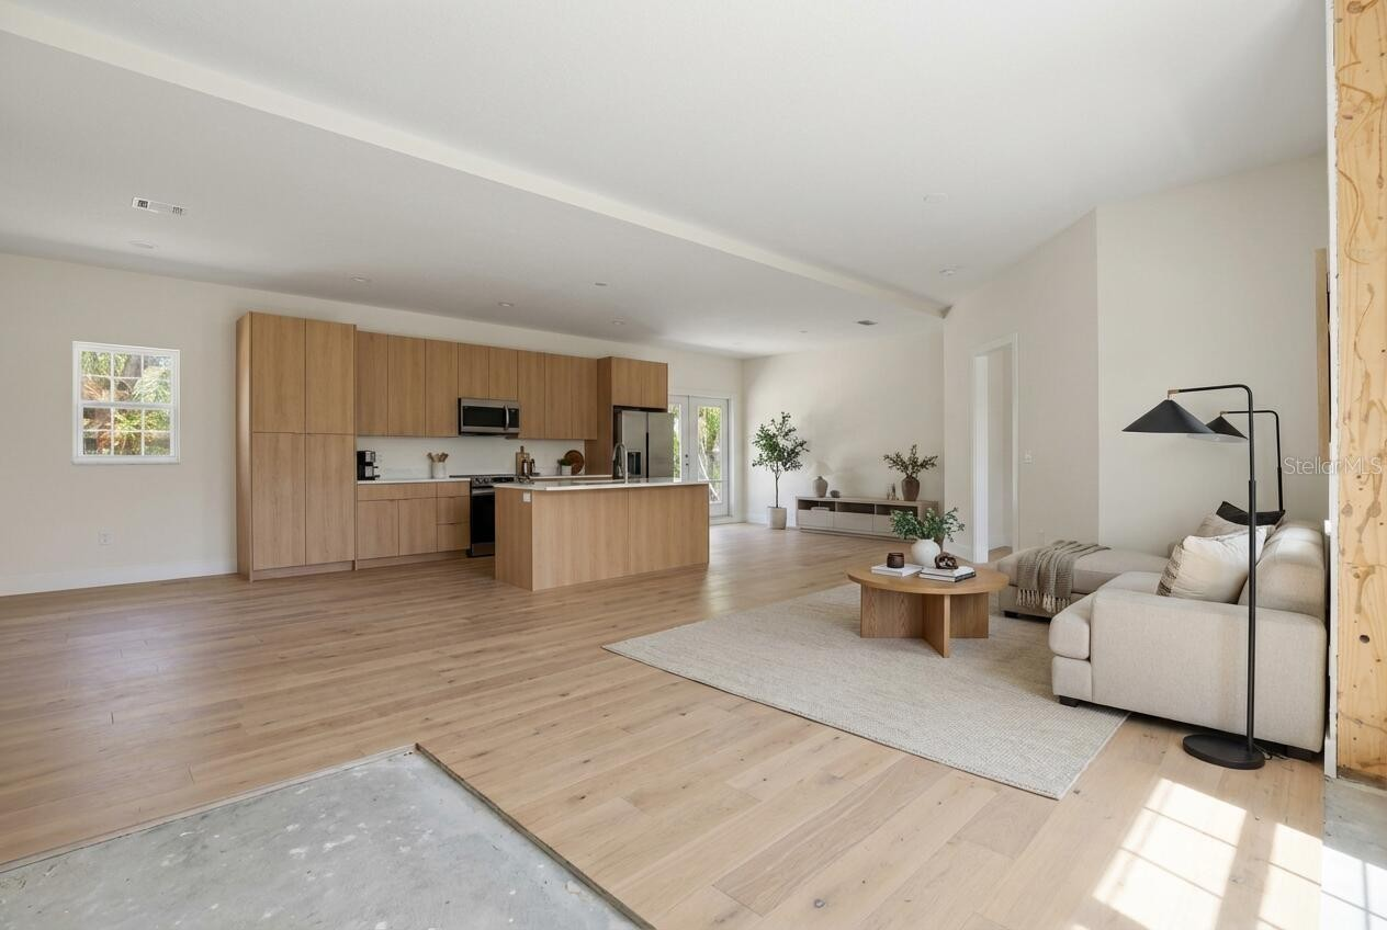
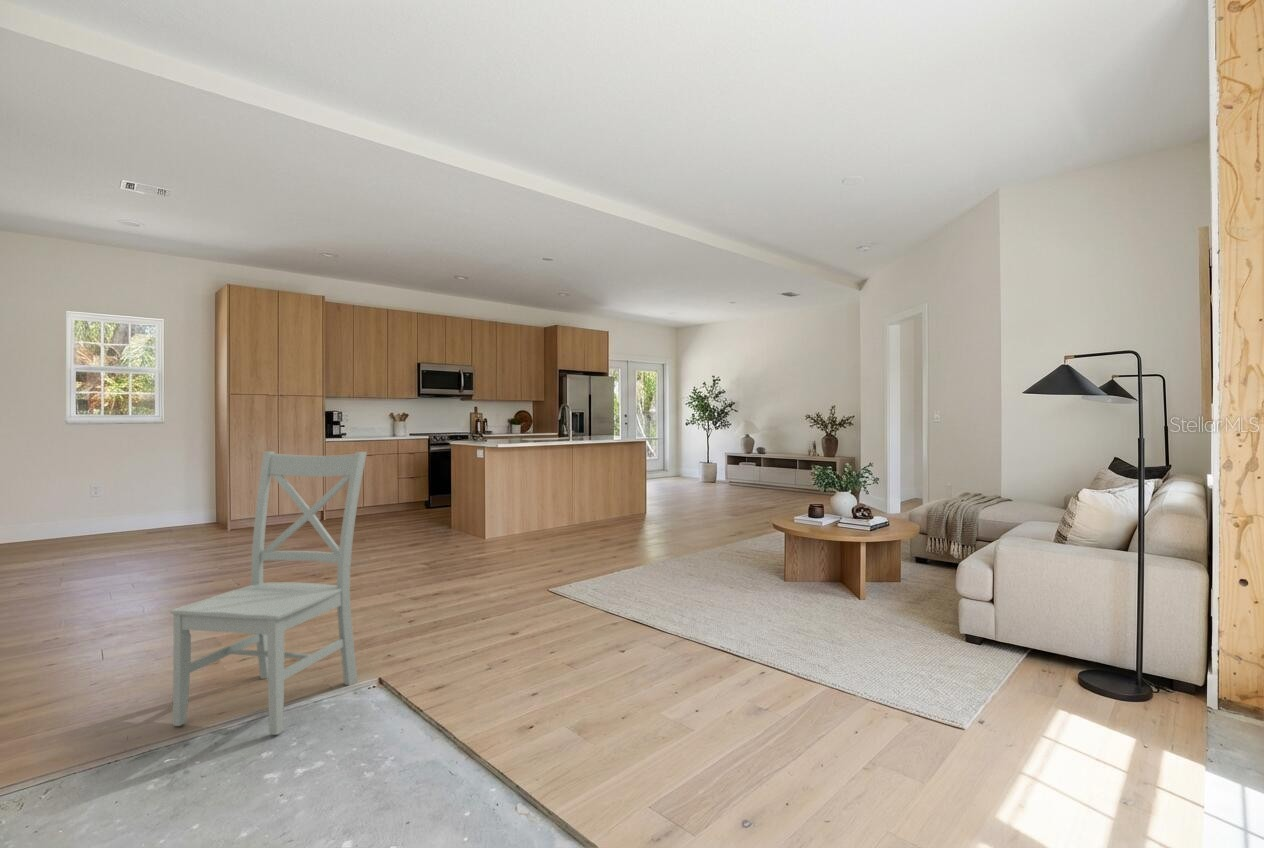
+ chair (276, 583)
